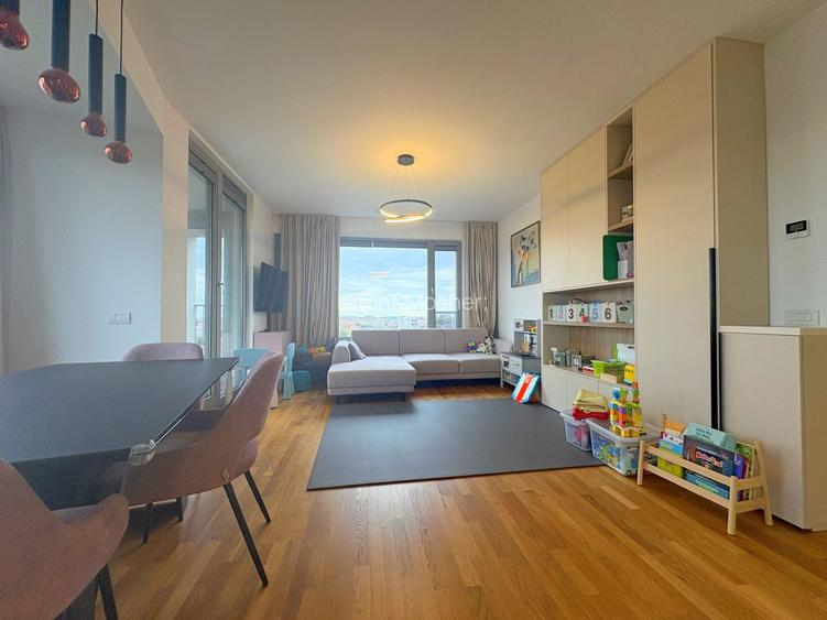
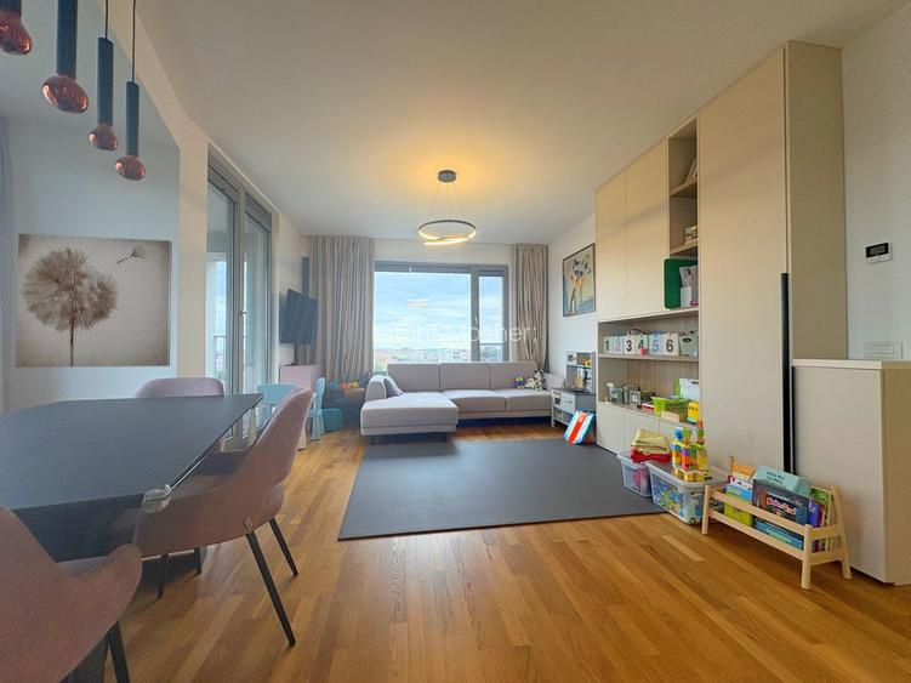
+ wall art (97, 301)
